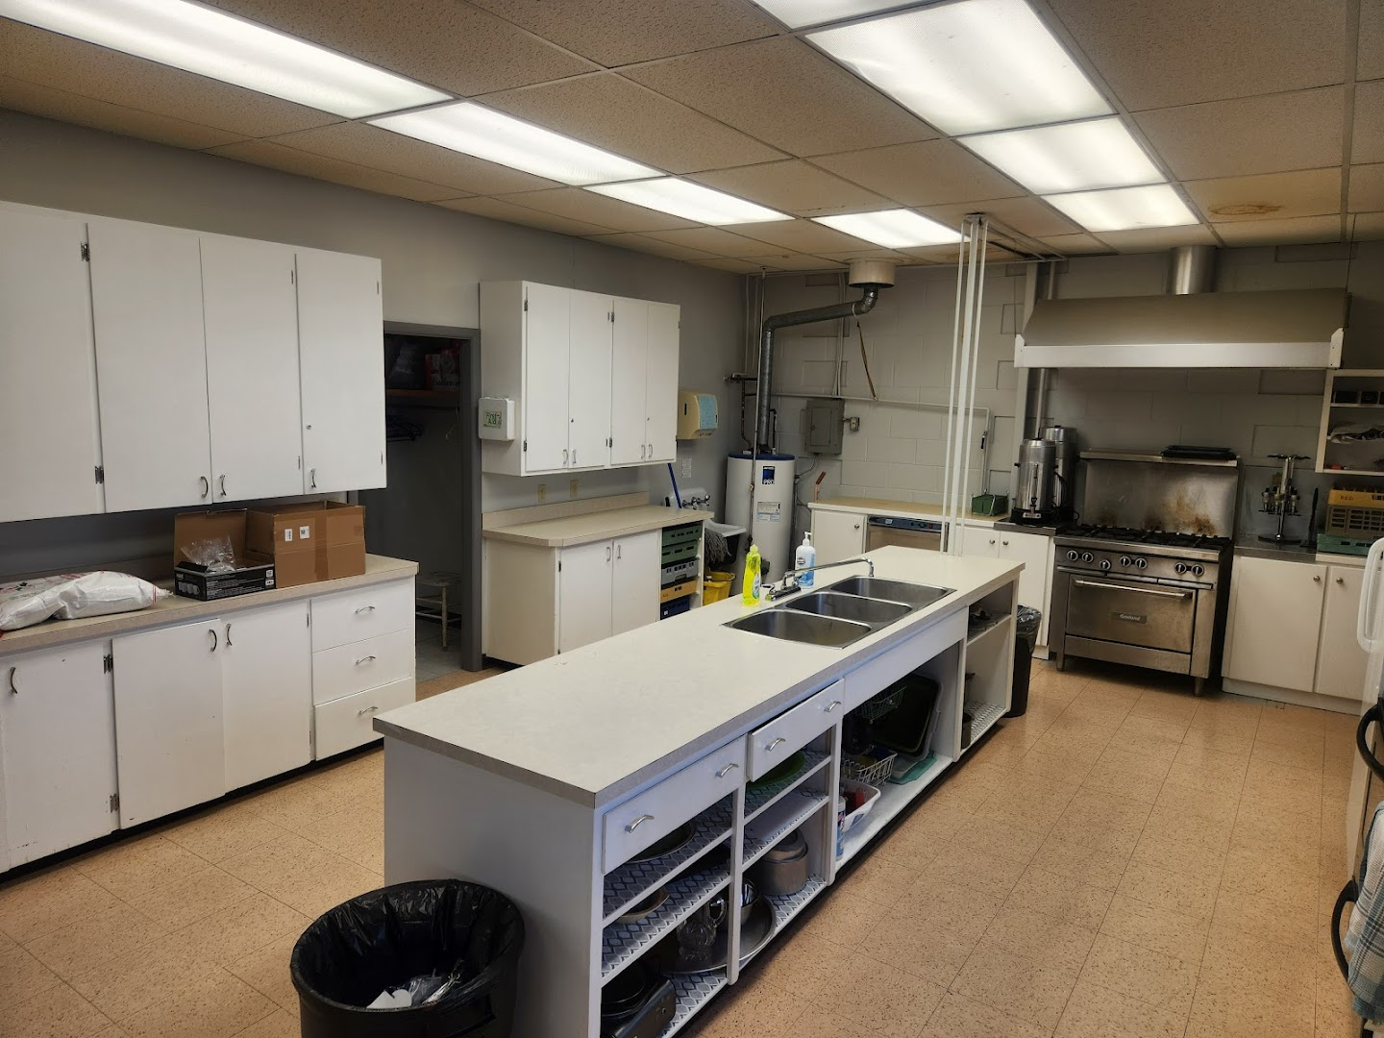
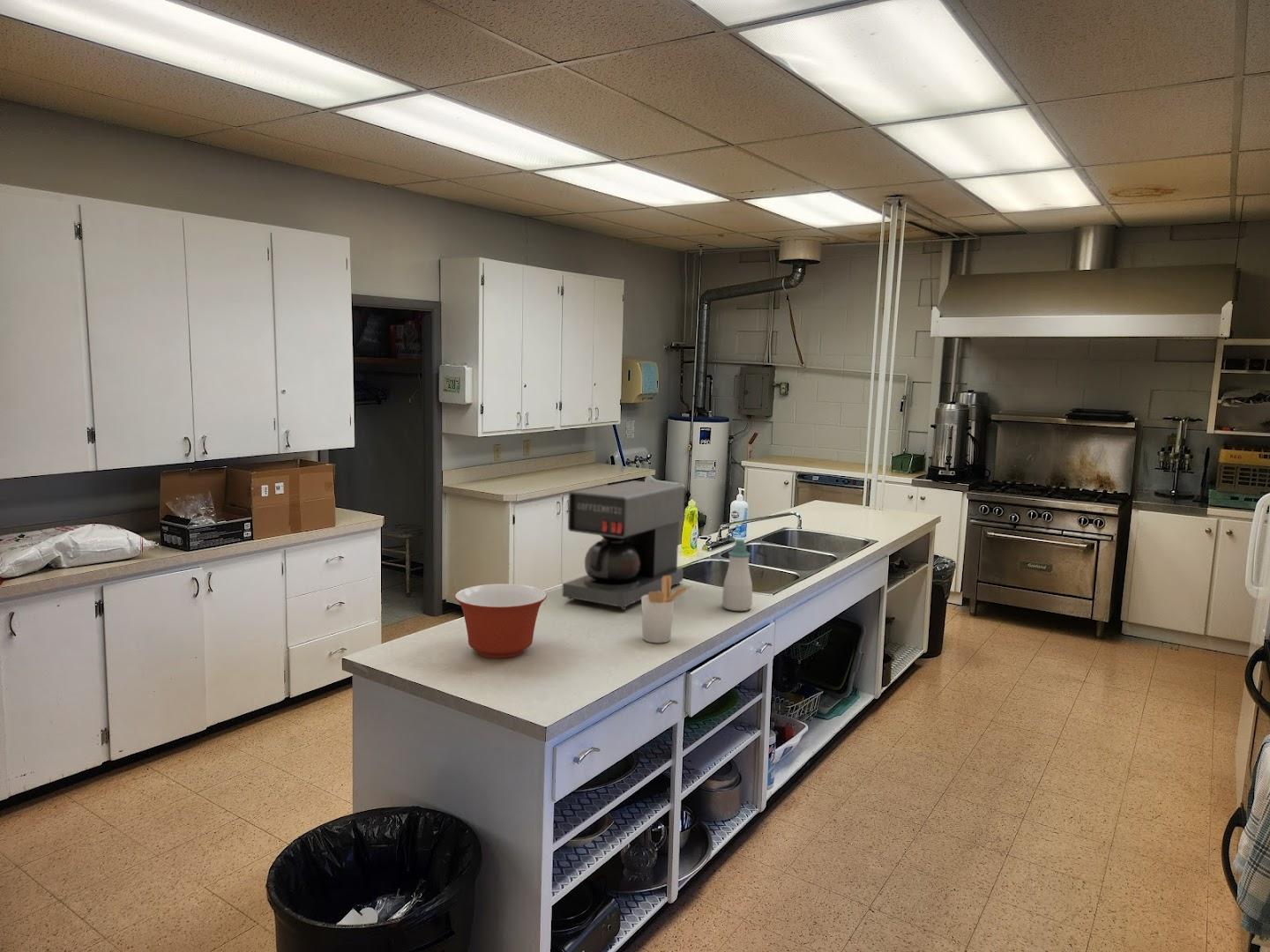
+ coffee maker (627, 540)
+ utensil holder (665, 610)
+ soap bottle (738, 574)
+ mixing bowl (500, 622)
